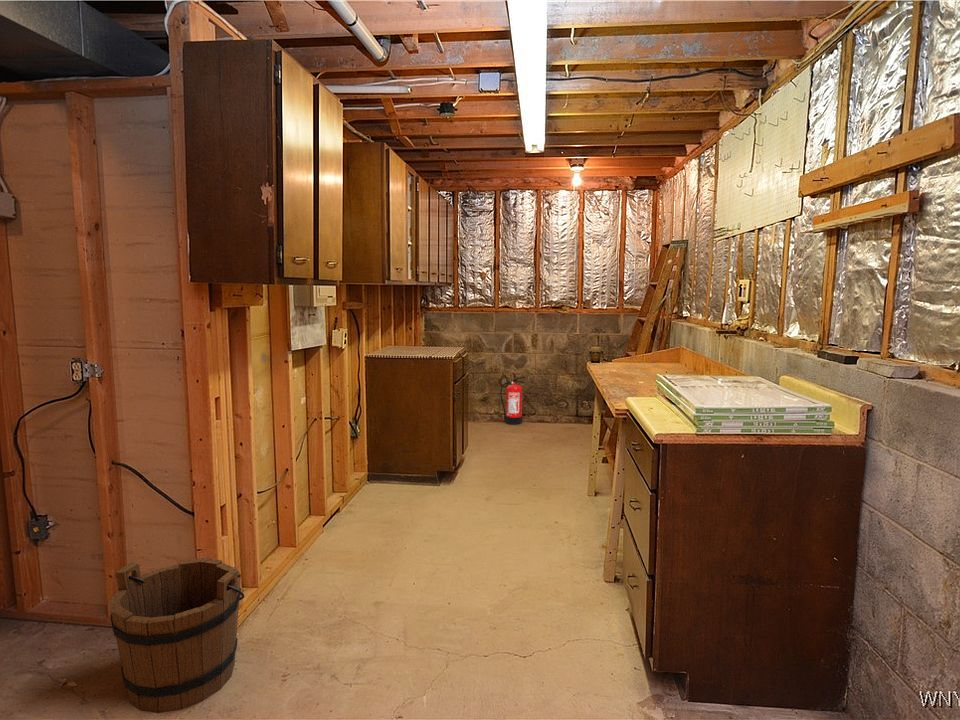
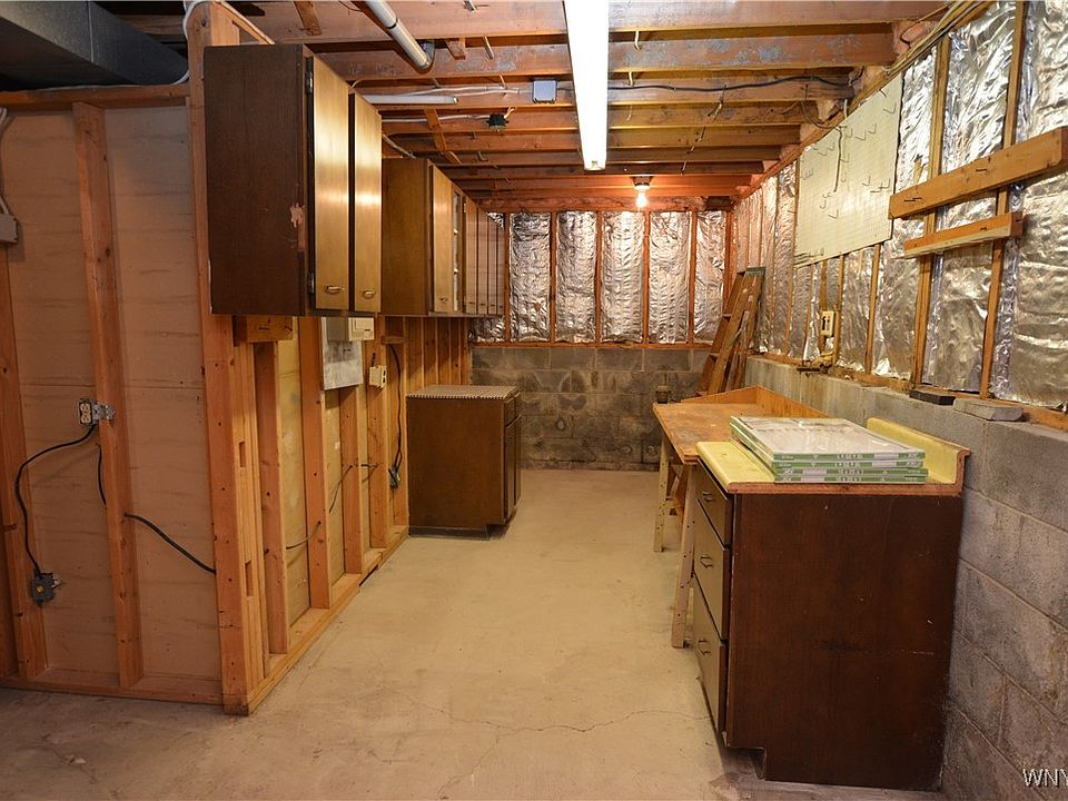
- bucket (179, 625)
- fire extinguisher (512, 399)
